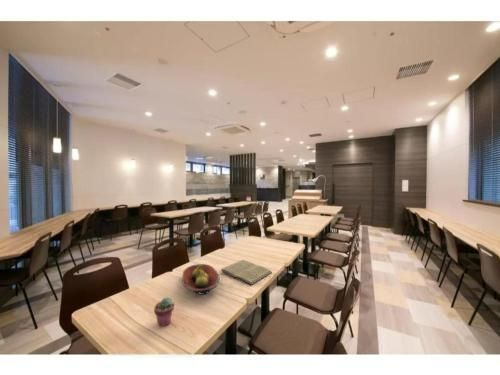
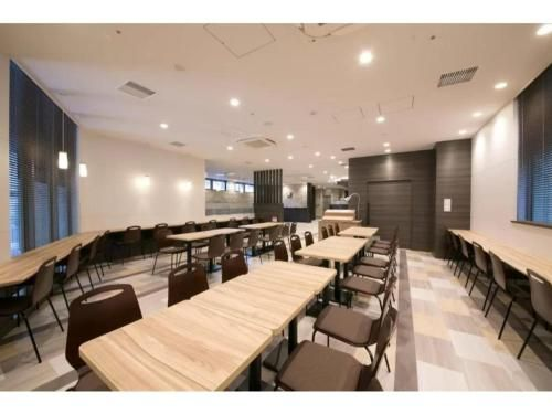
- fruit bowl (200, 276)
- potted succulent (164, 310)
- book (246, 270)
